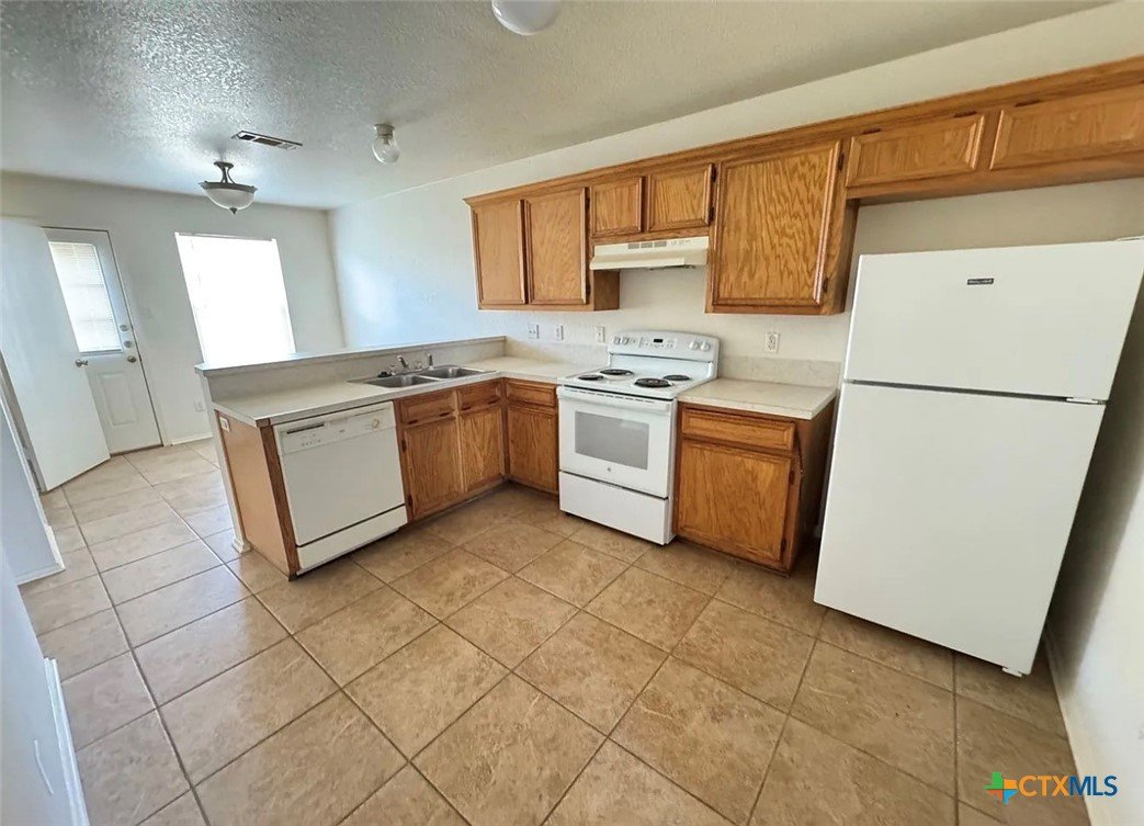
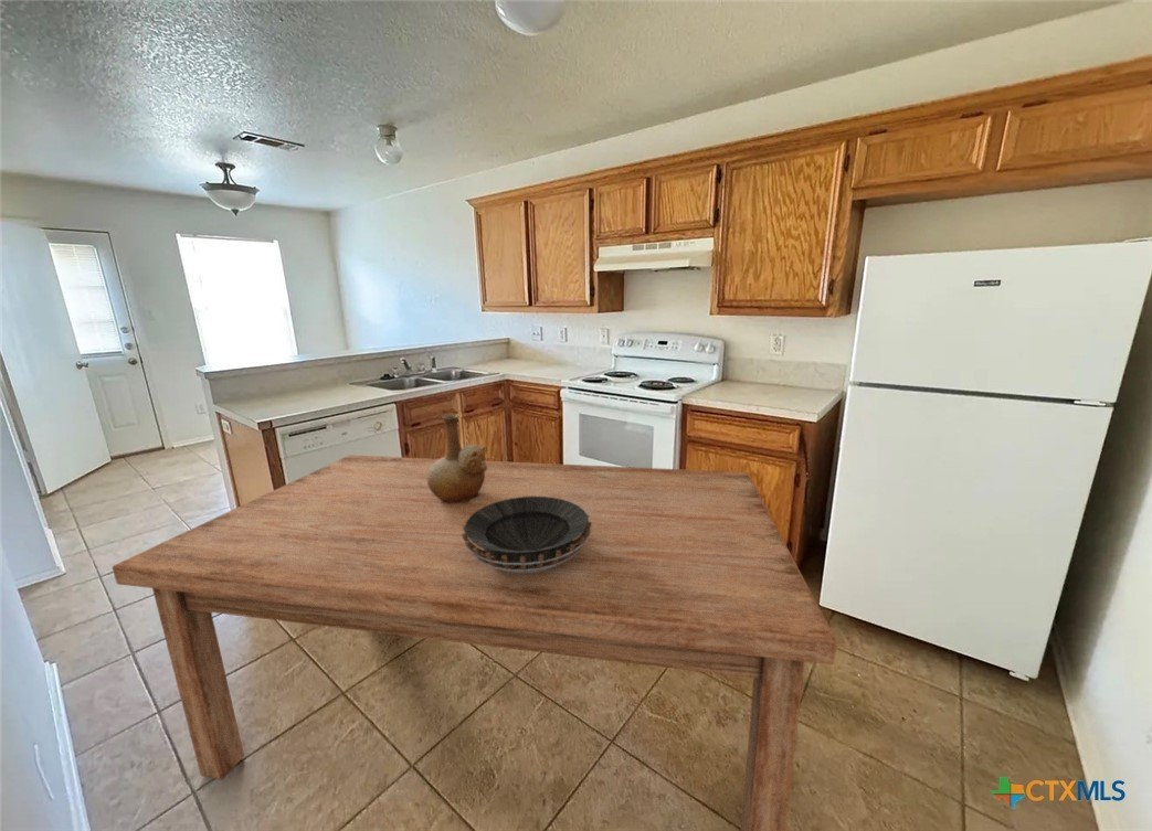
+ dining table (499, 610)
+ decorative bowl (527, 537)
+ vase (458, 457)
